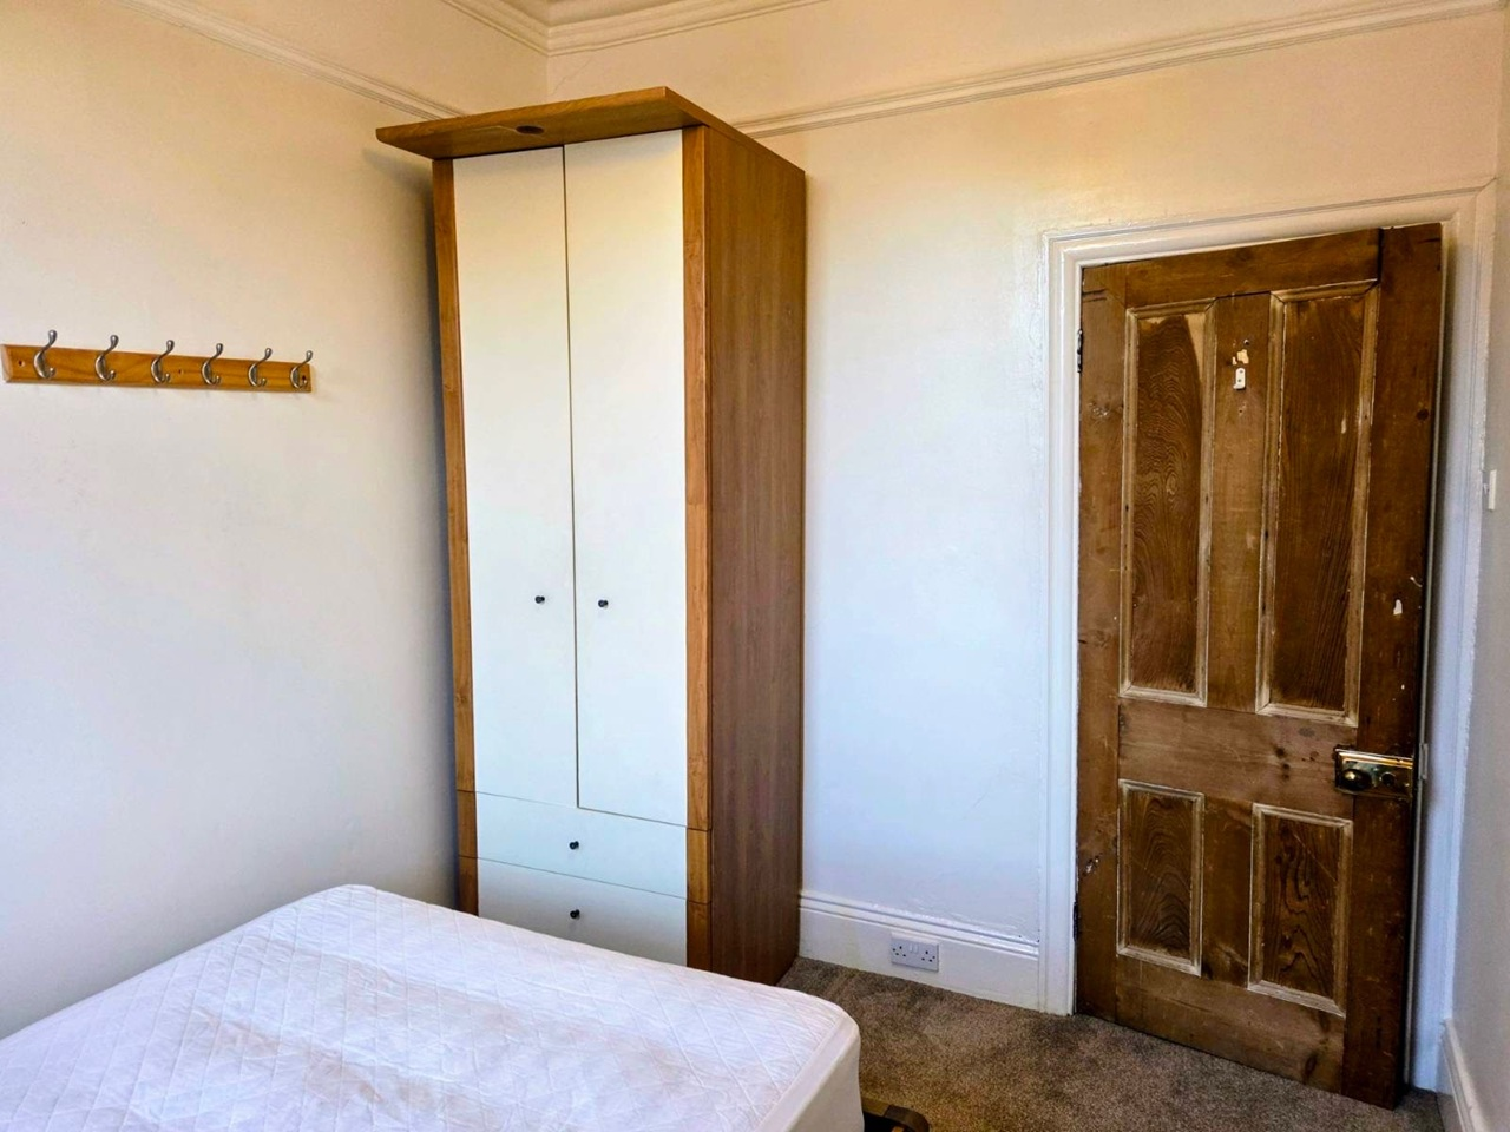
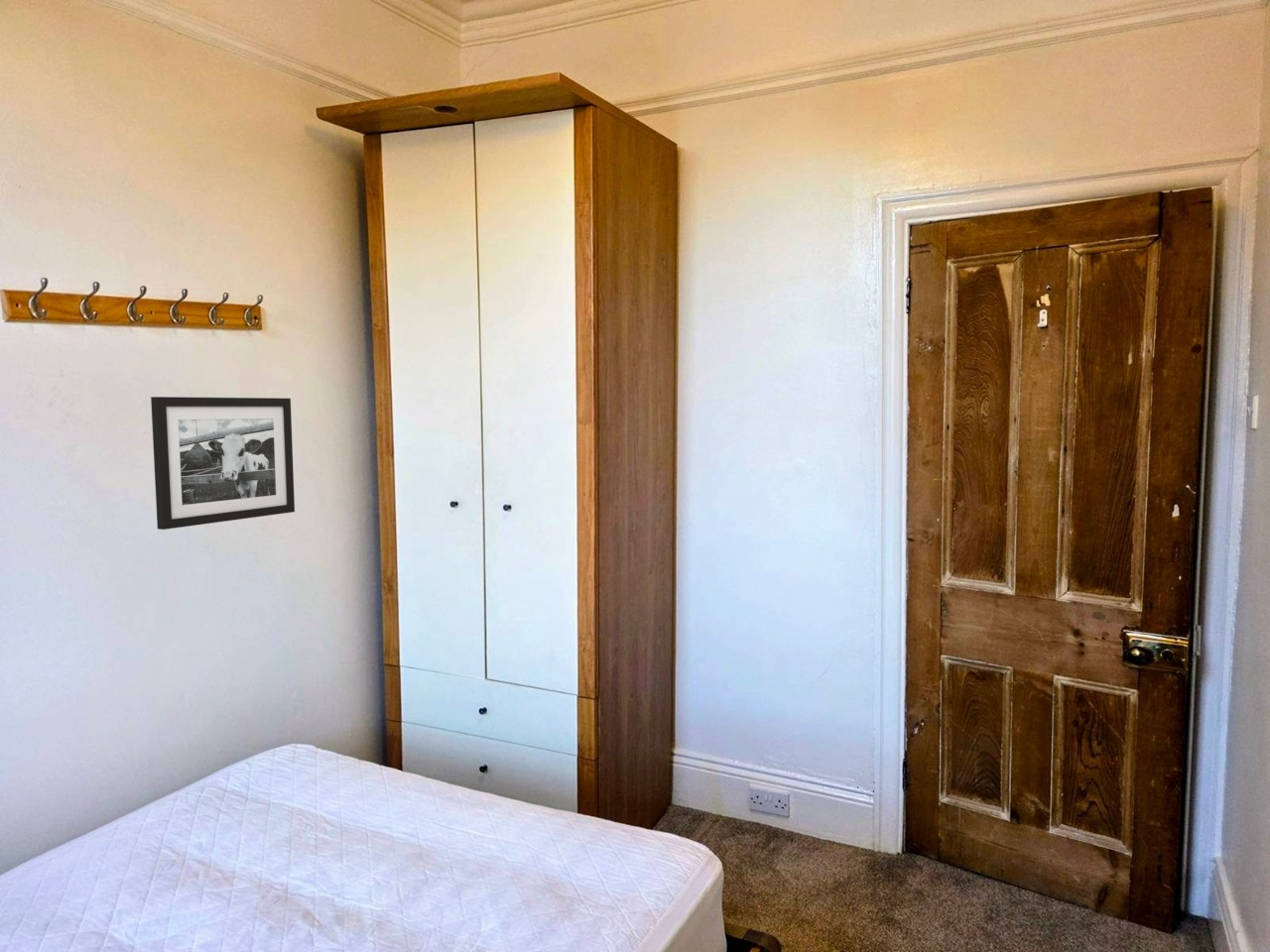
+ picture frame (228, 458)
